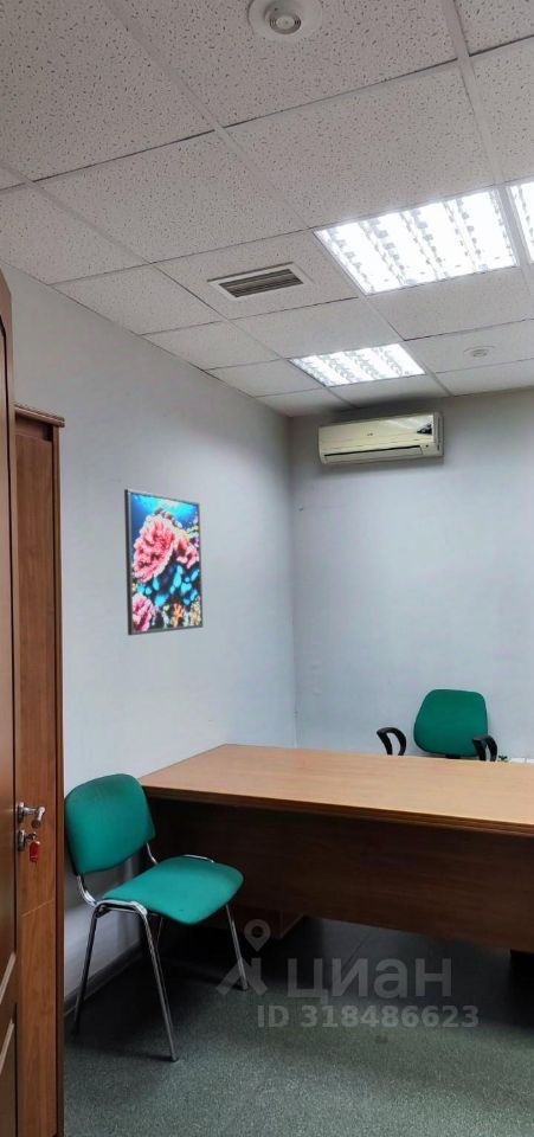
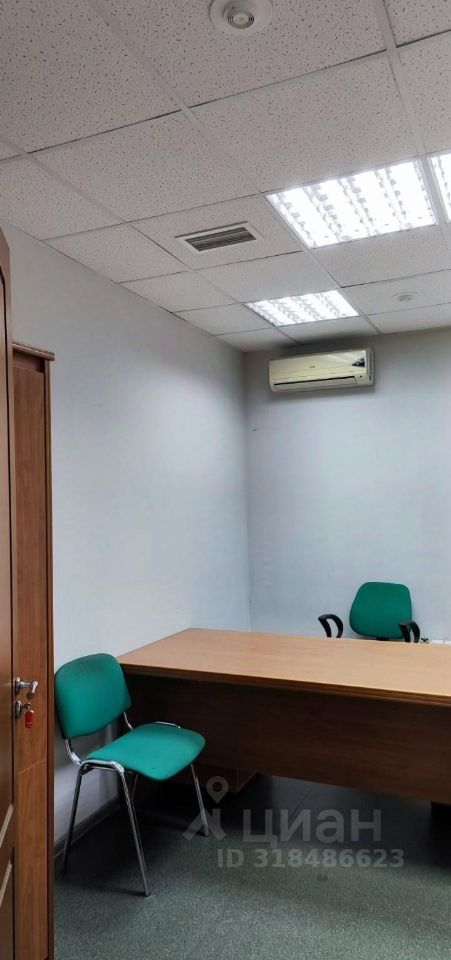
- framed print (166, 563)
